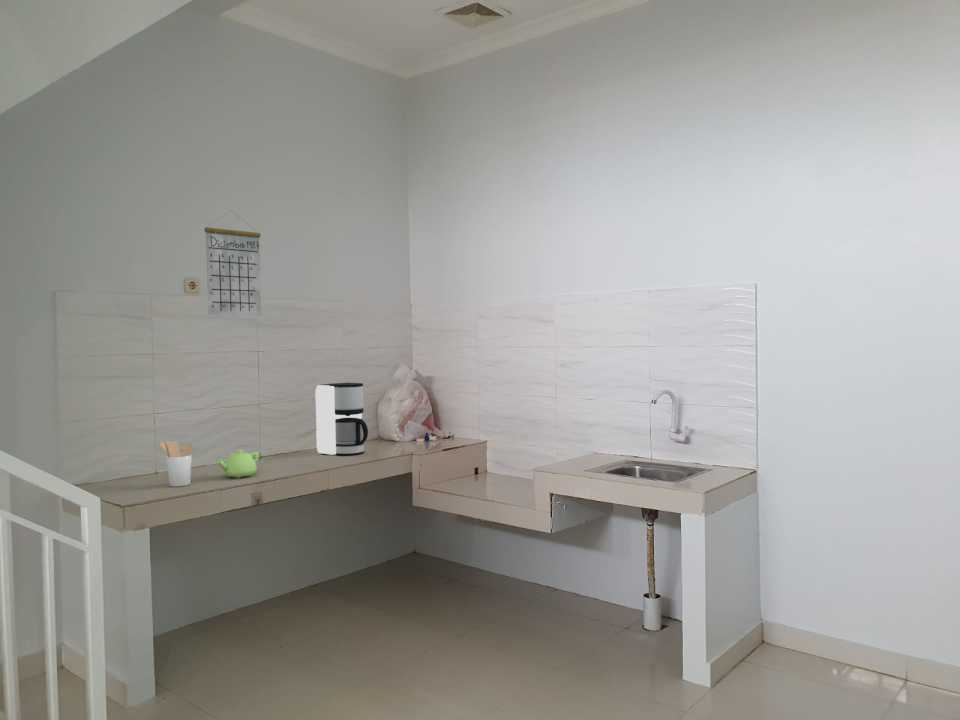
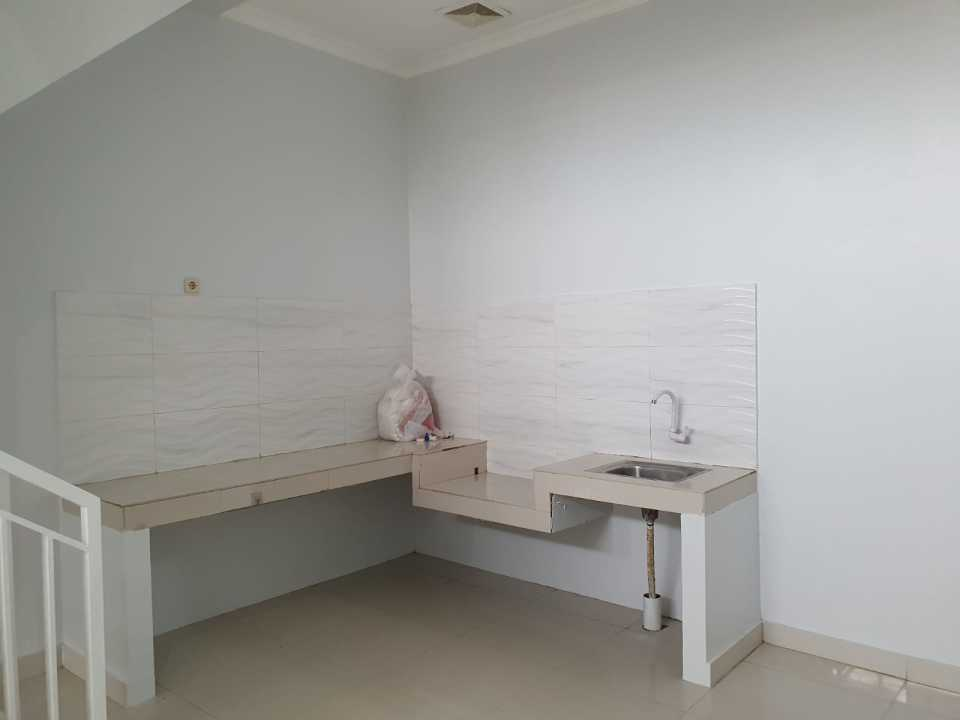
- utensil holder (175, 462)
- coffee maker (348, 418)
- calendar (234, 262)
- teapot (238, 463)
